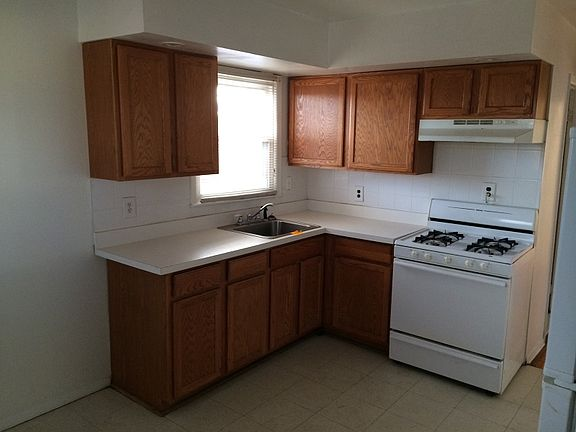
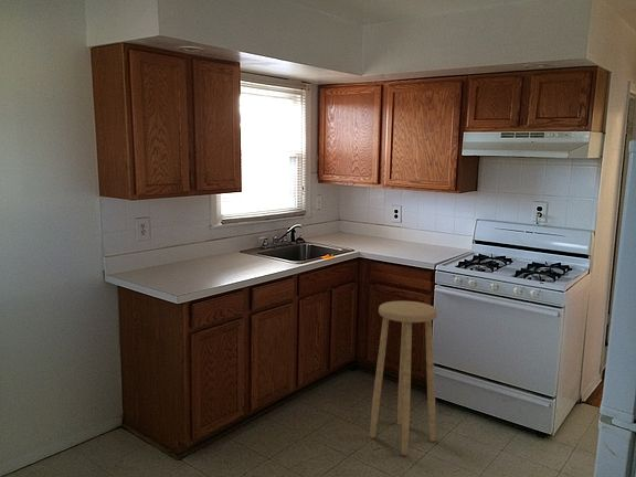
+ stool (404, 374)
